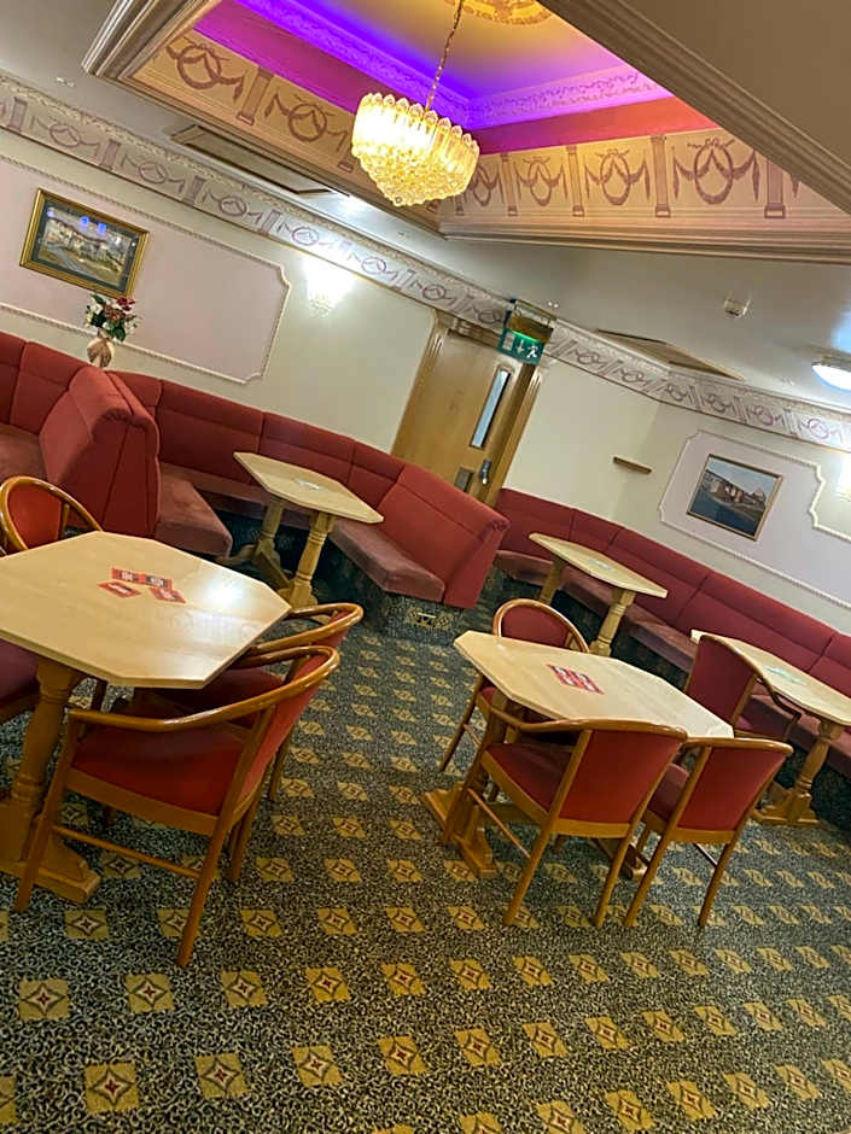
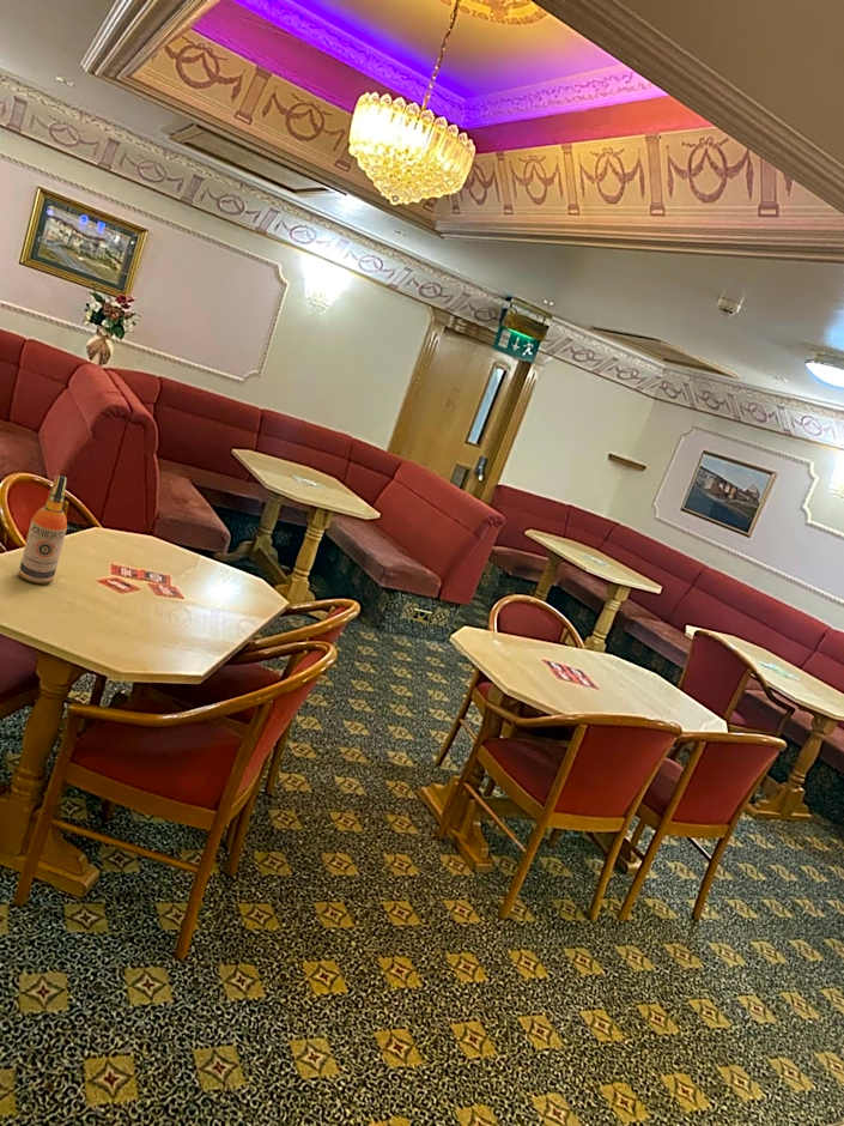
+ liquor bottle (48, 528)
